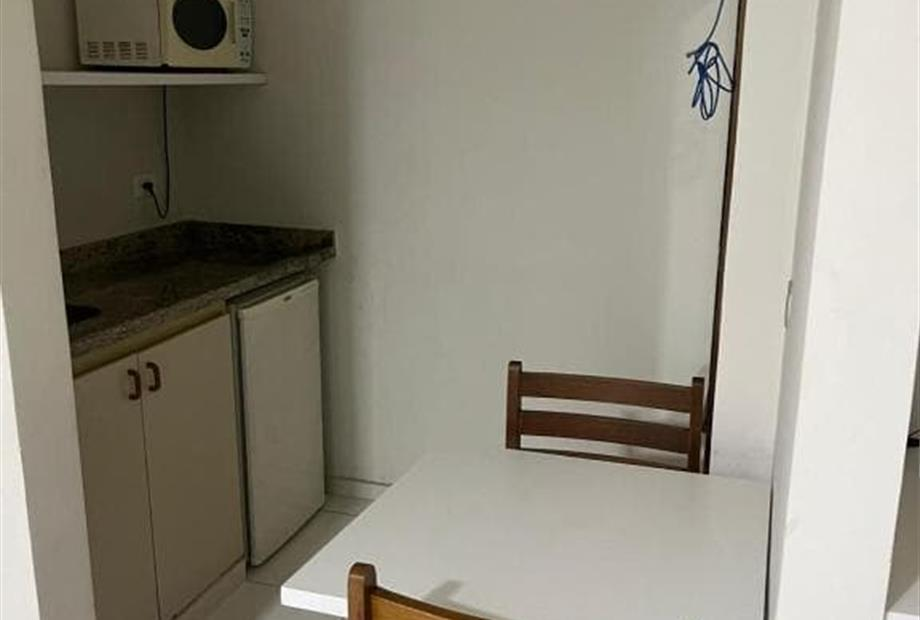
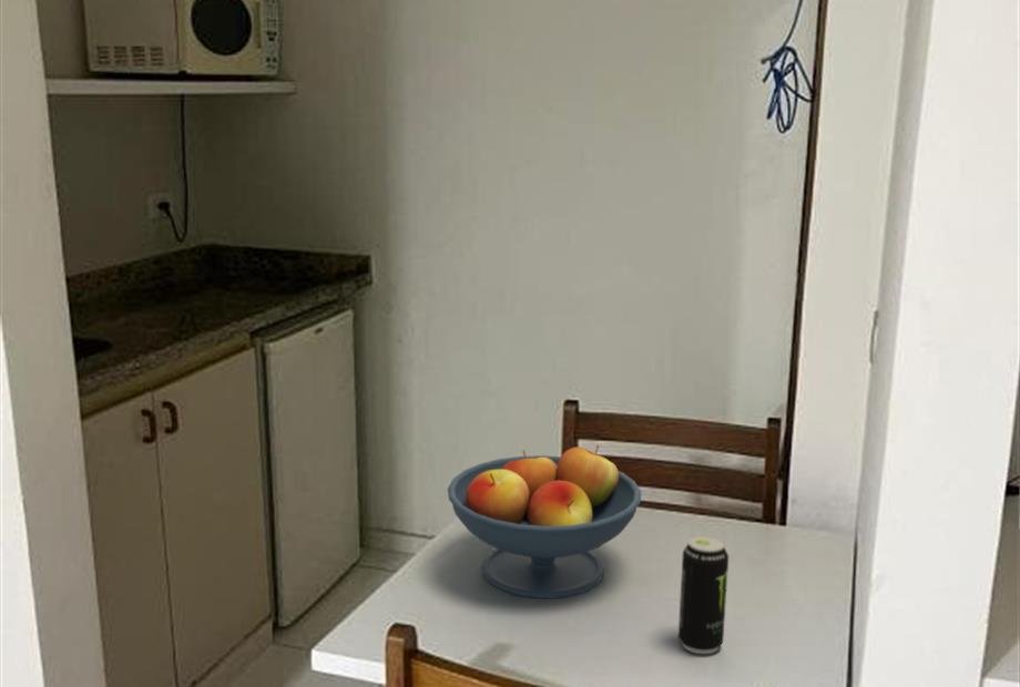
+ fruit bowl (543, 514)
+ beverage can (703, 594)
